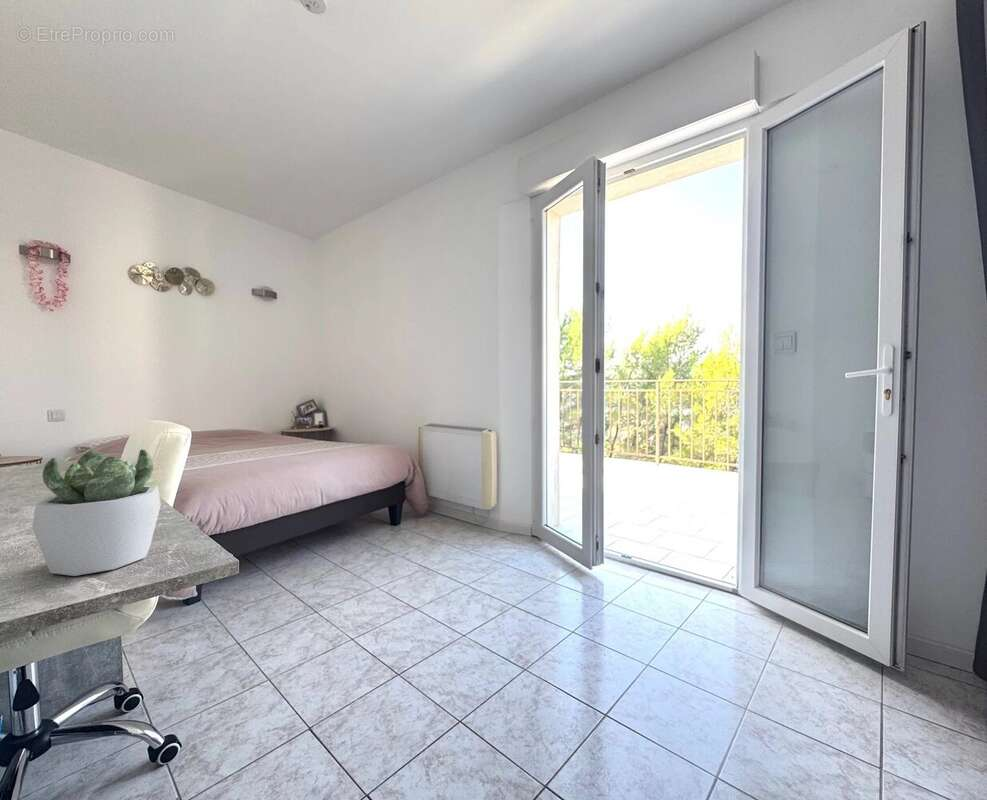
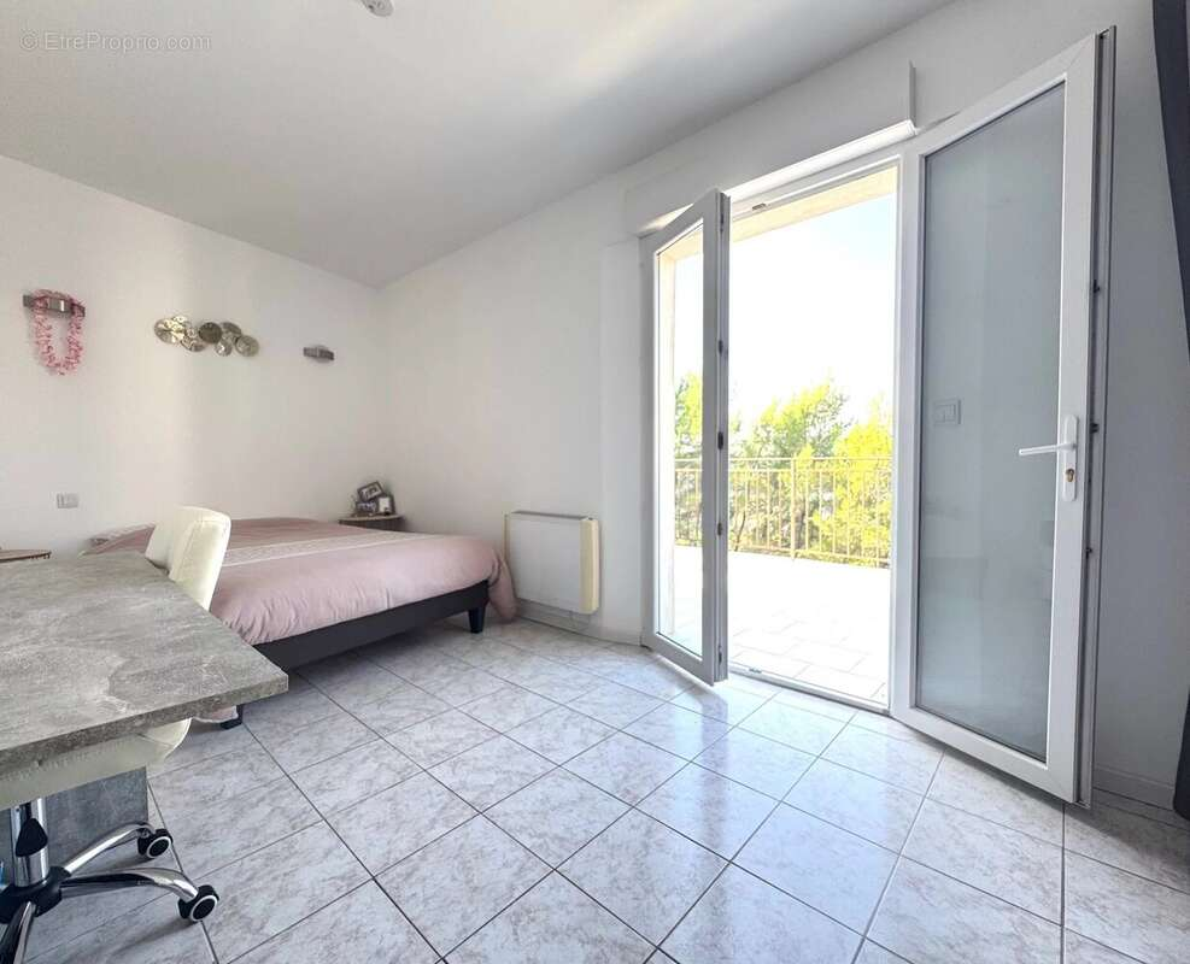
- succulent plant (102, 507)
